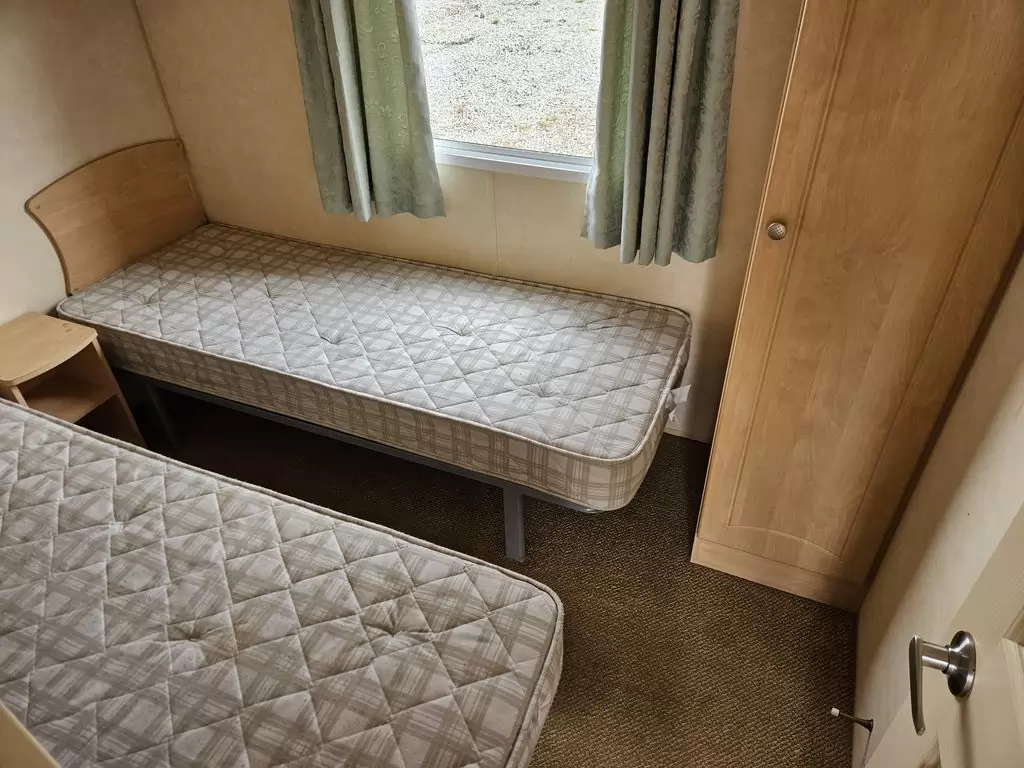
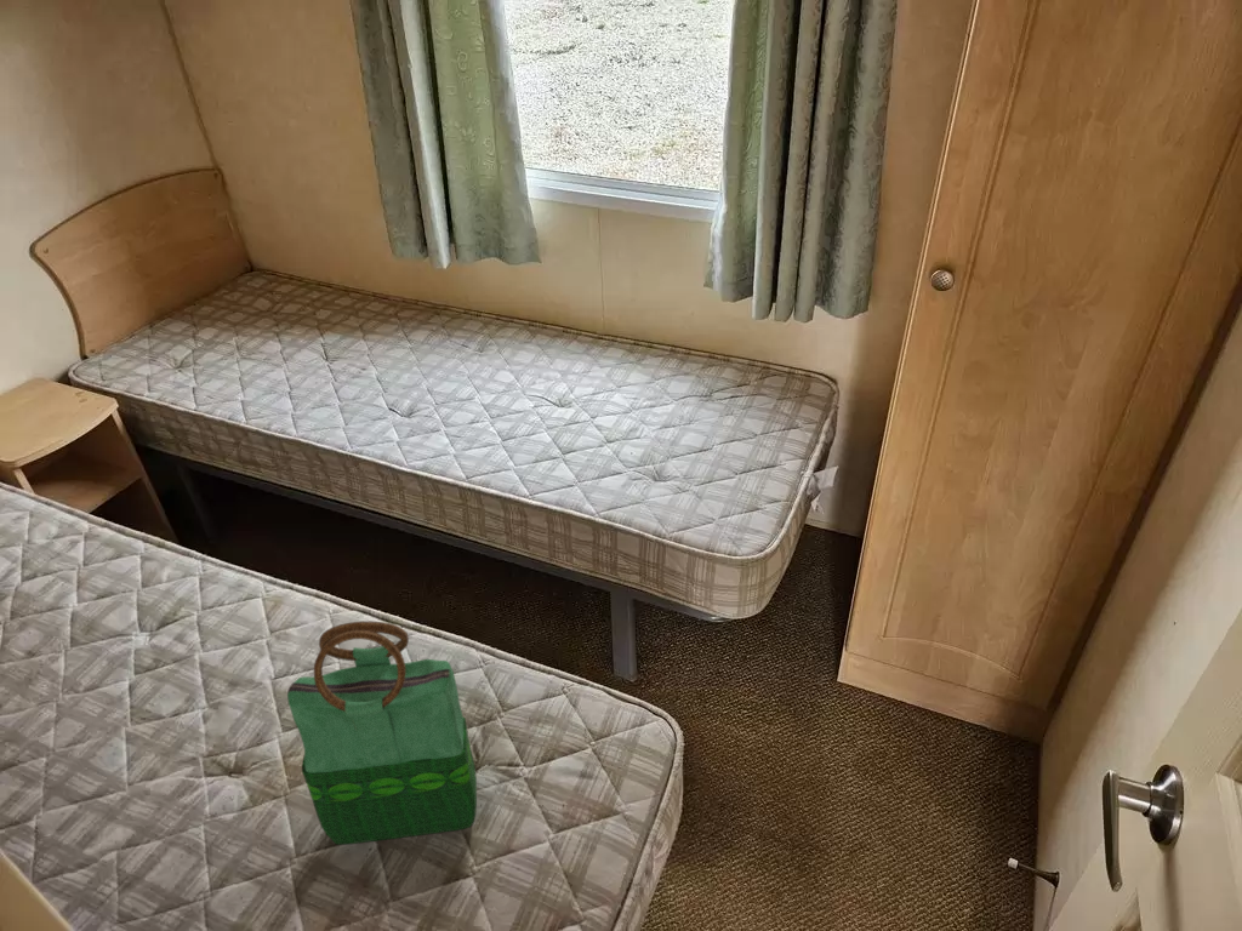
+ tote bag (382, 731)
